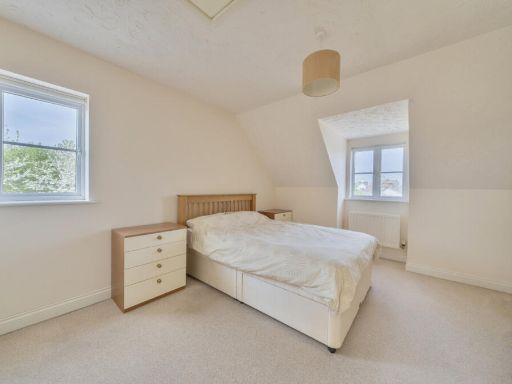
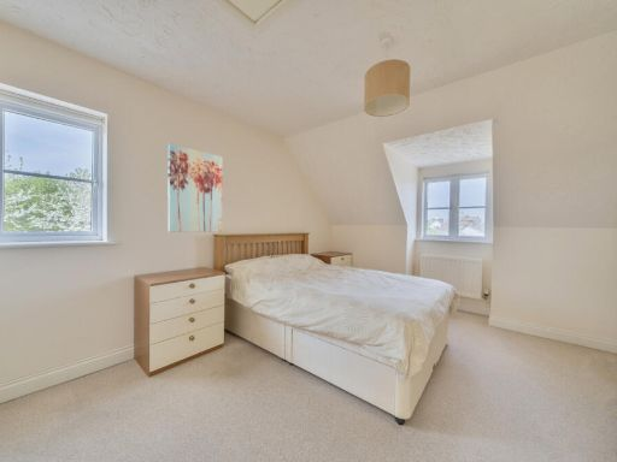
+ wall art (196, 191)
